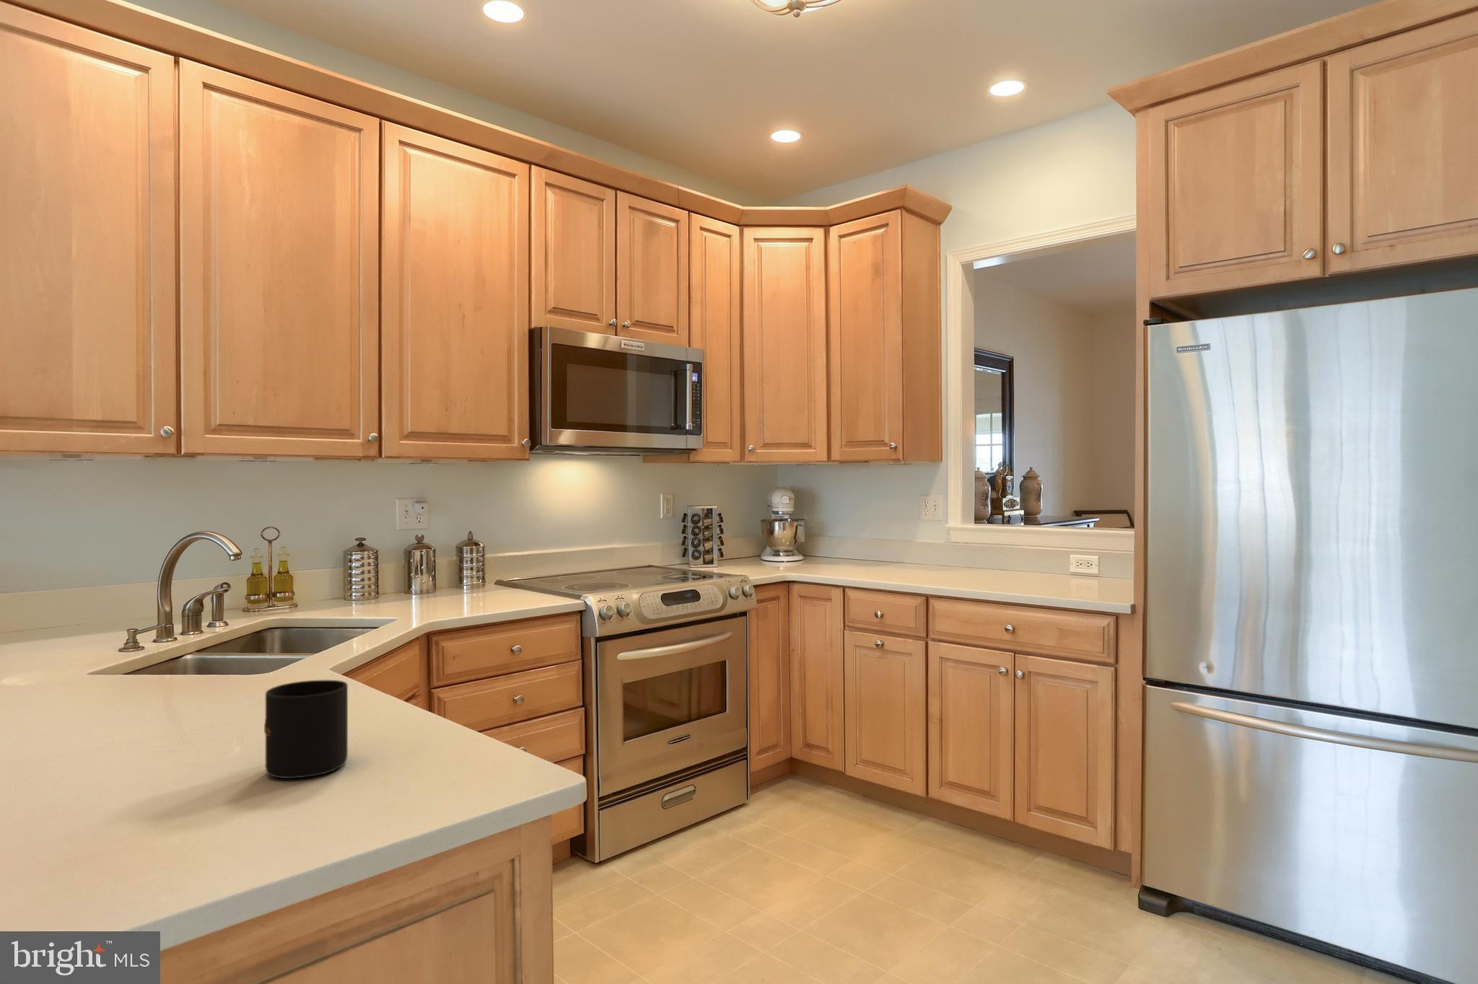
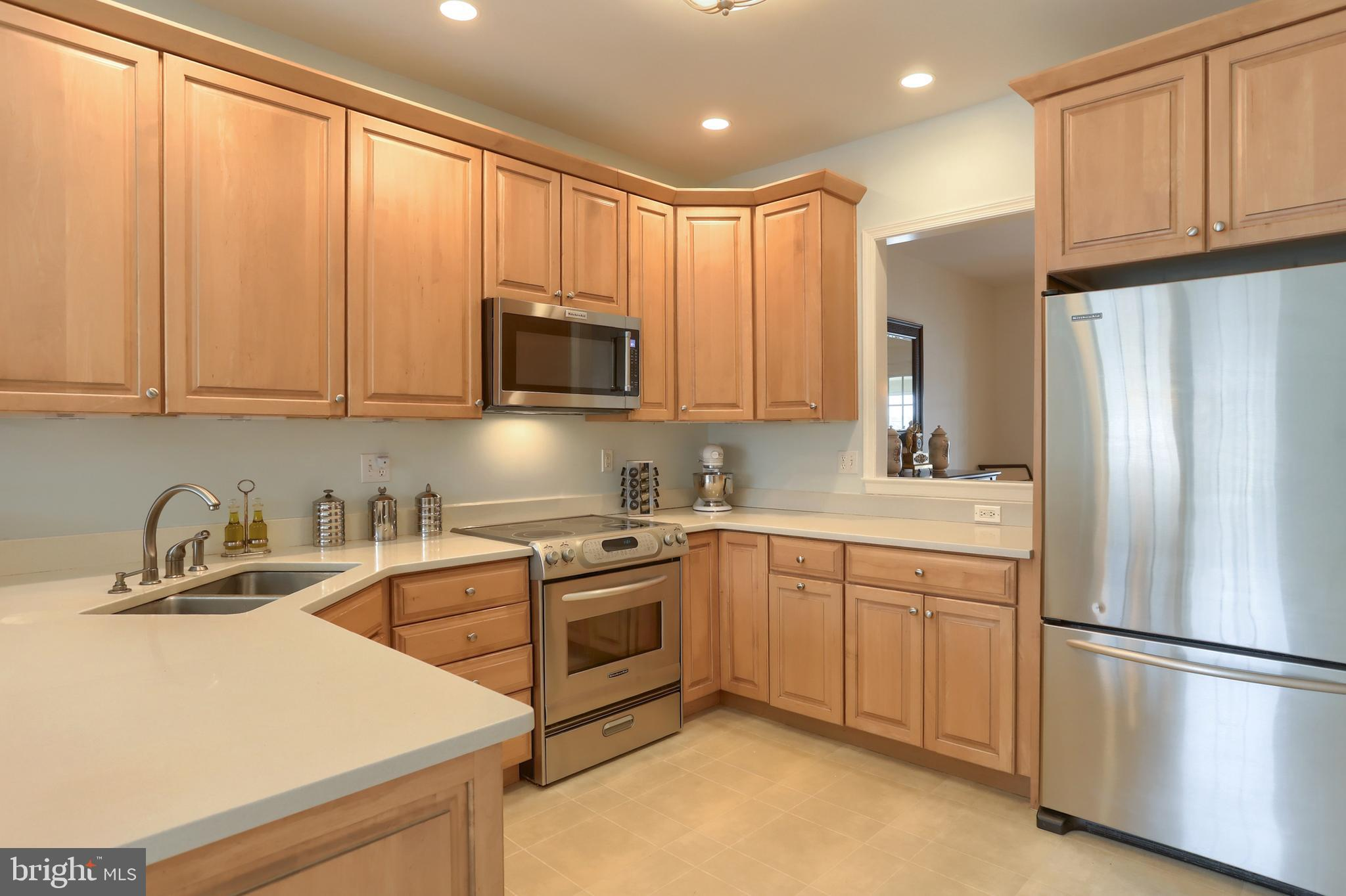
- mug (313, 725)
